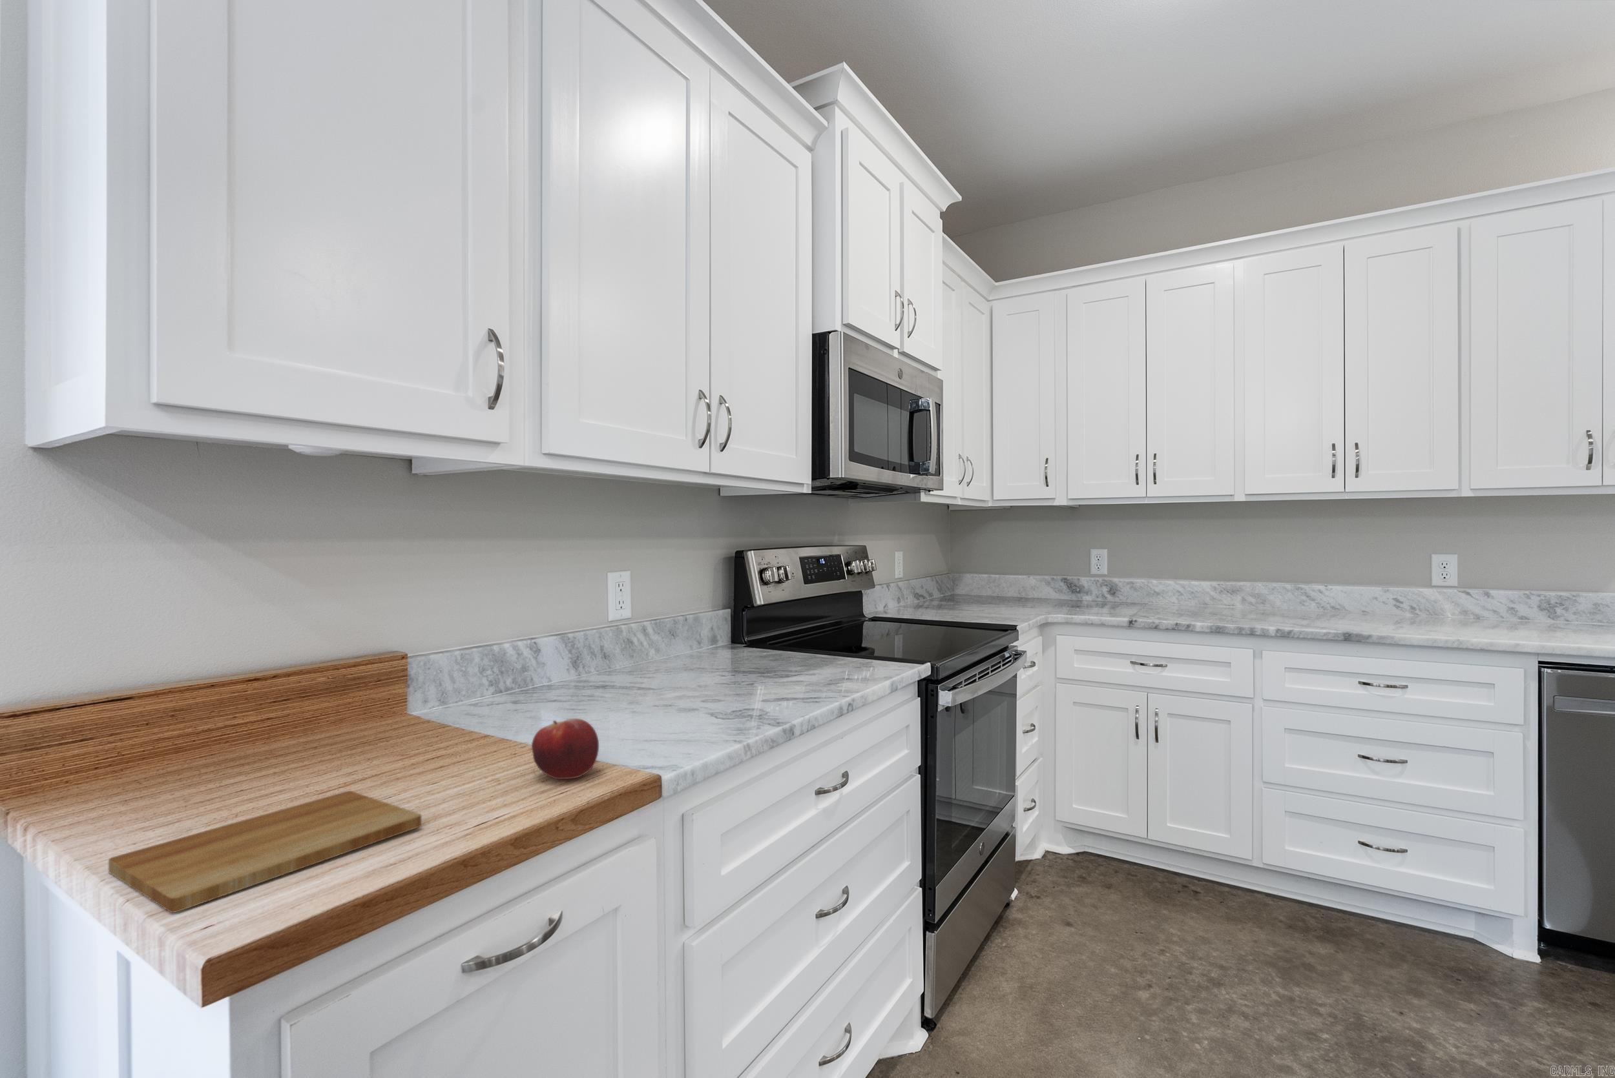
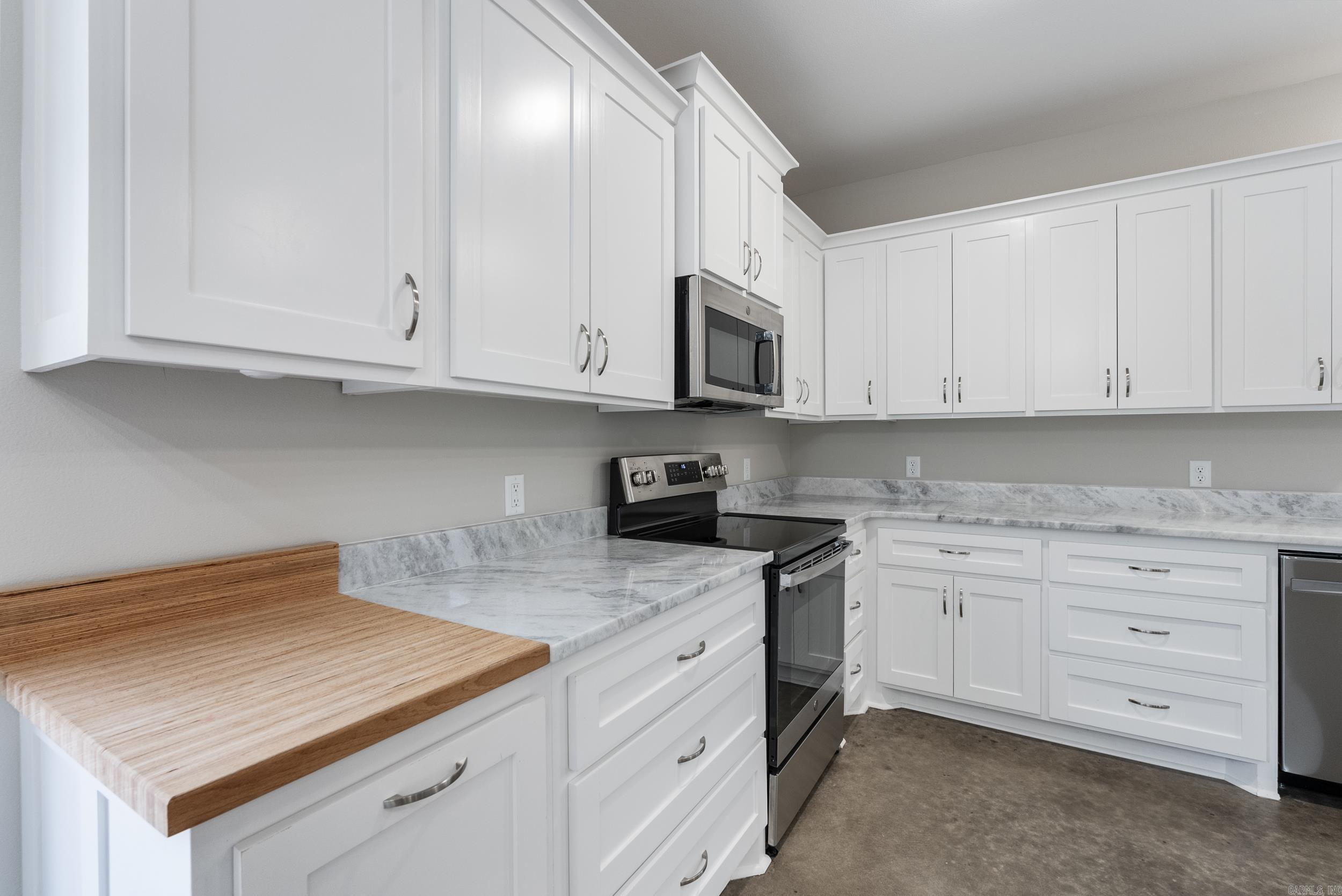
- cutting board (277, 841)
- fruit (566, 747)
